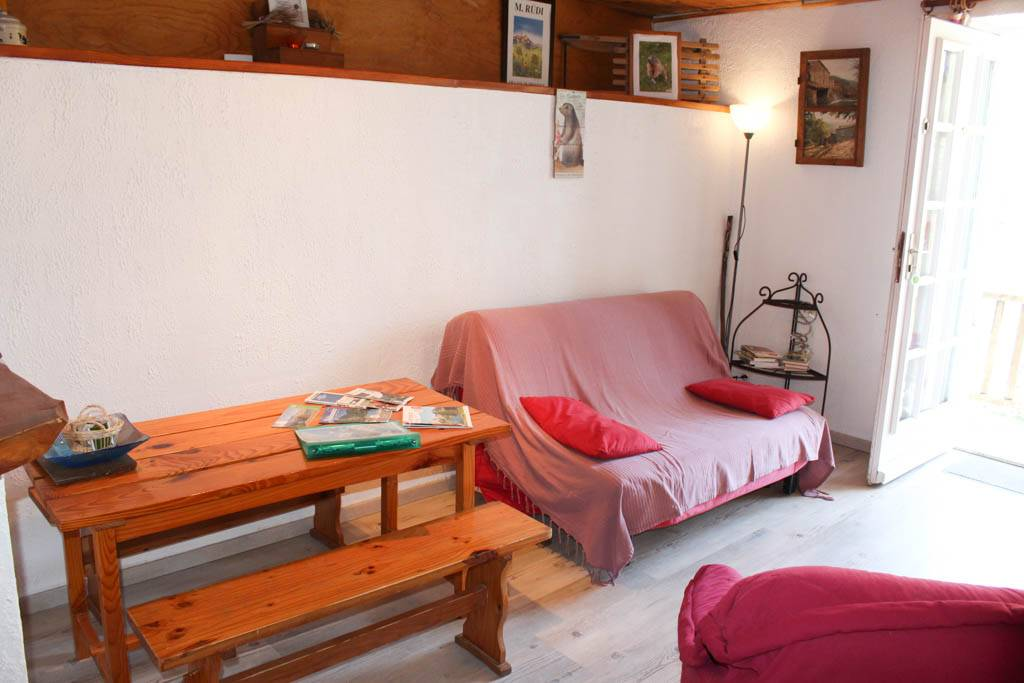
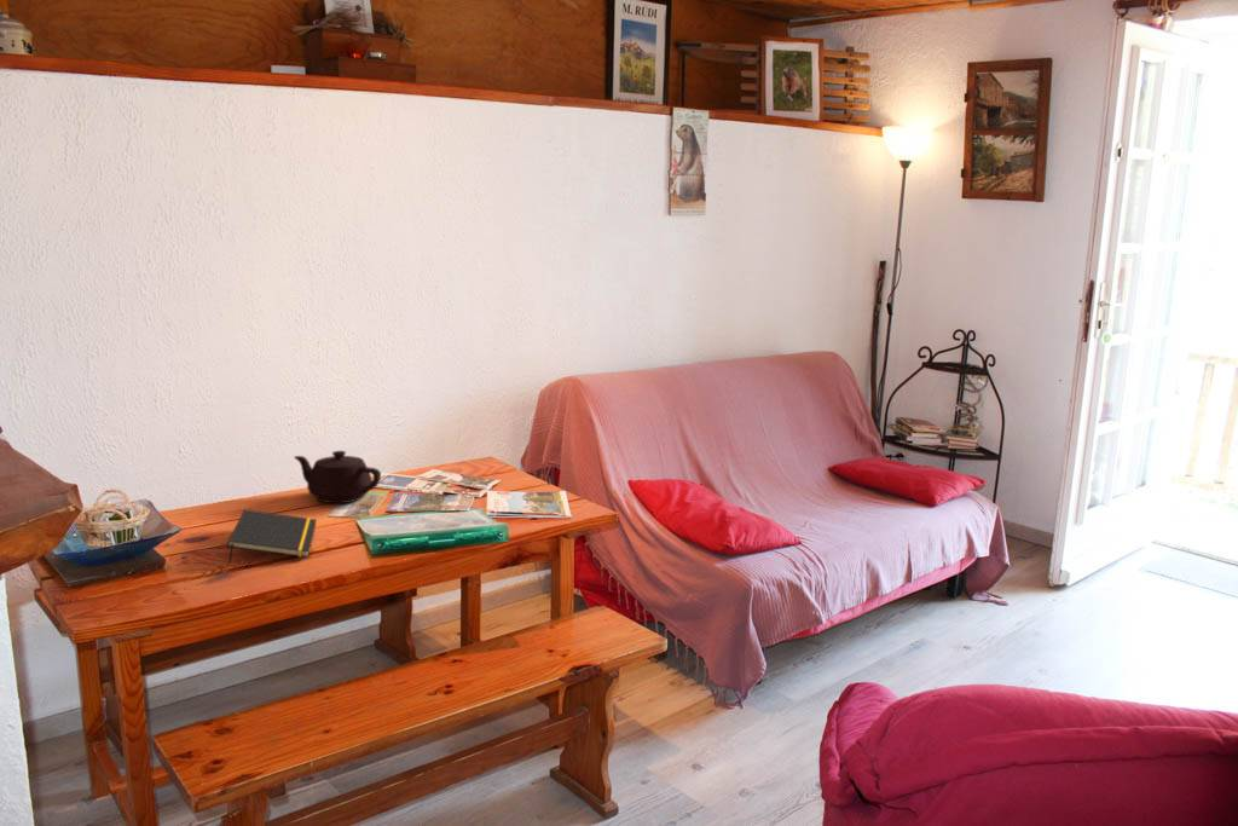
+ notepad (274, 532)
+ teapot (336, 474)
